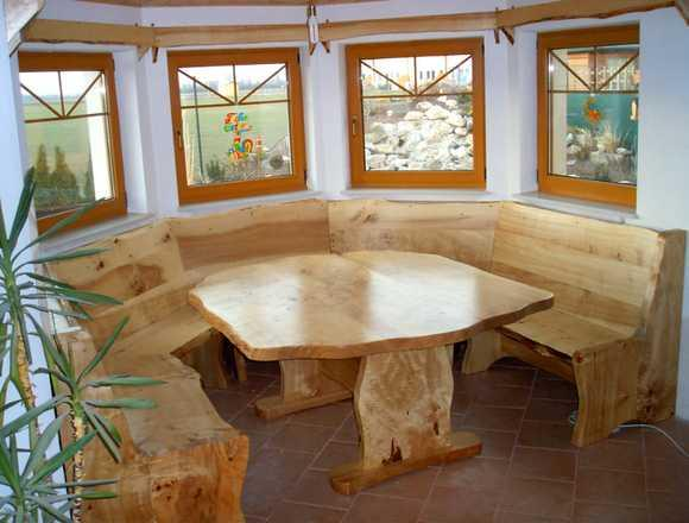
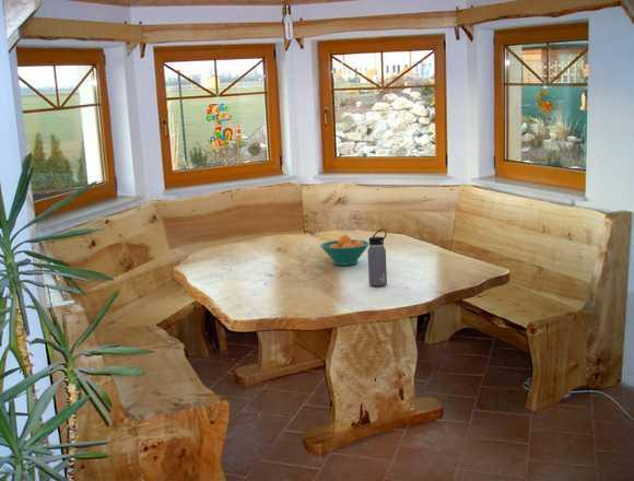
+ water bottle (377, 257)
+ fruit bowl (344, 248)
